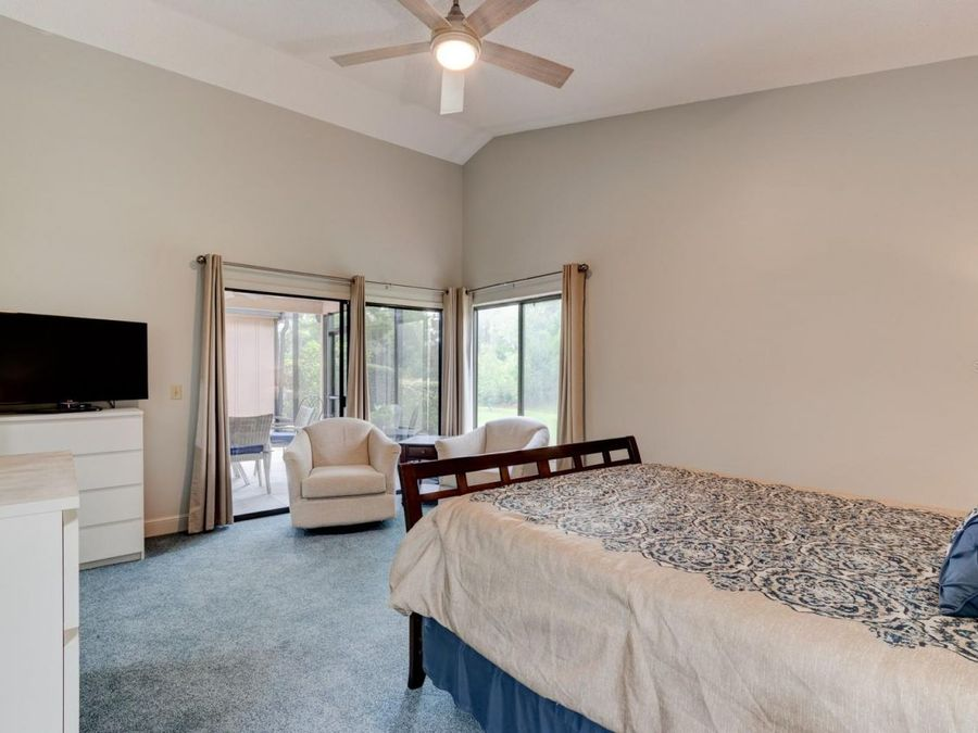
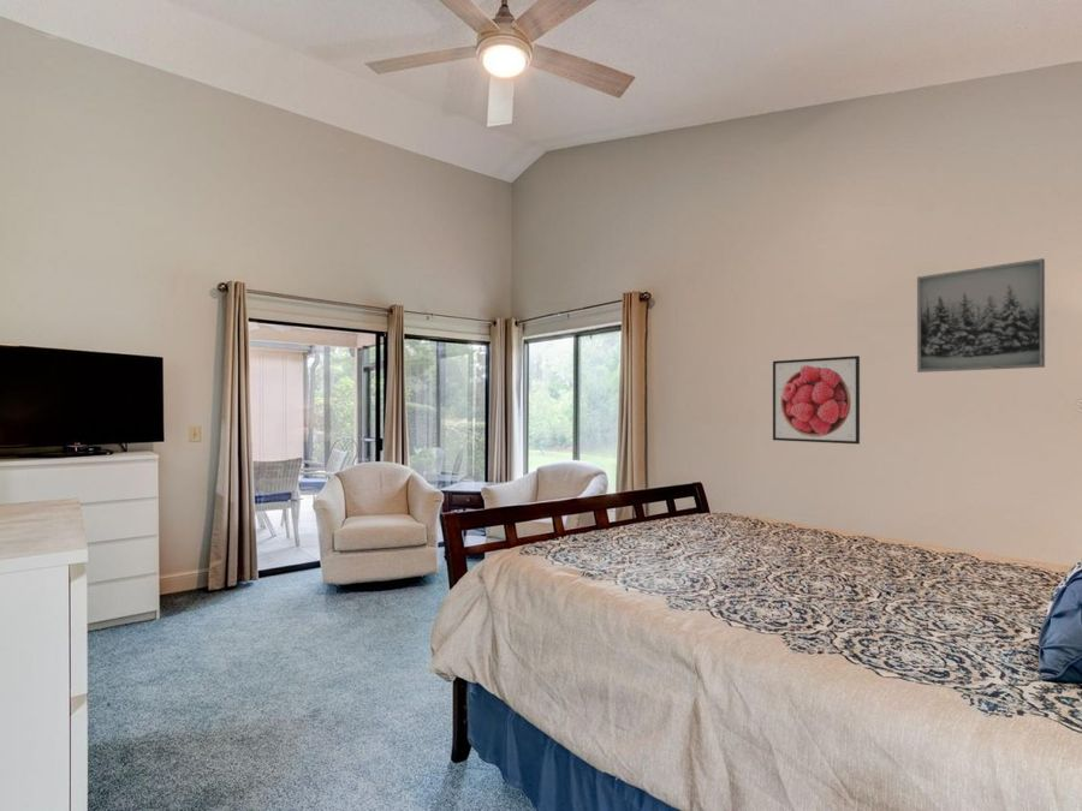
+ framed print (814, 400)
+ wall art (976, 318)
